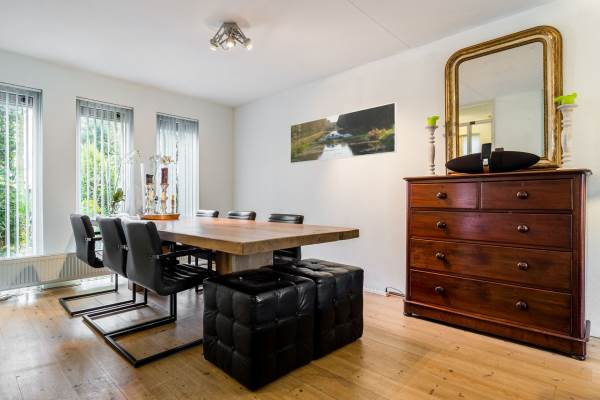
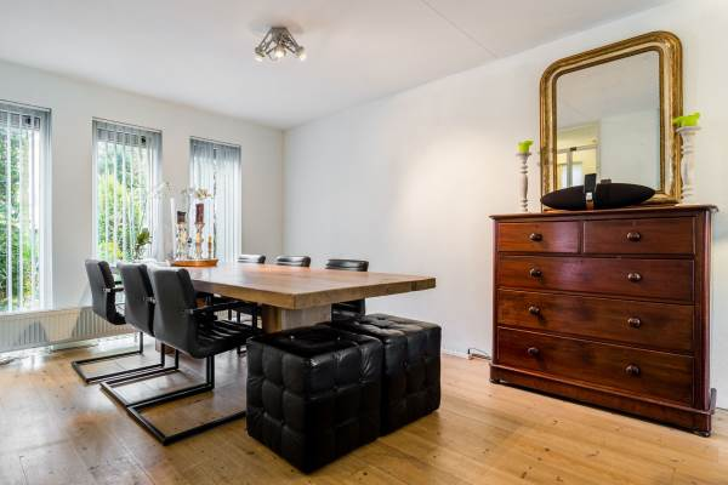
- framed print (336, 137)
